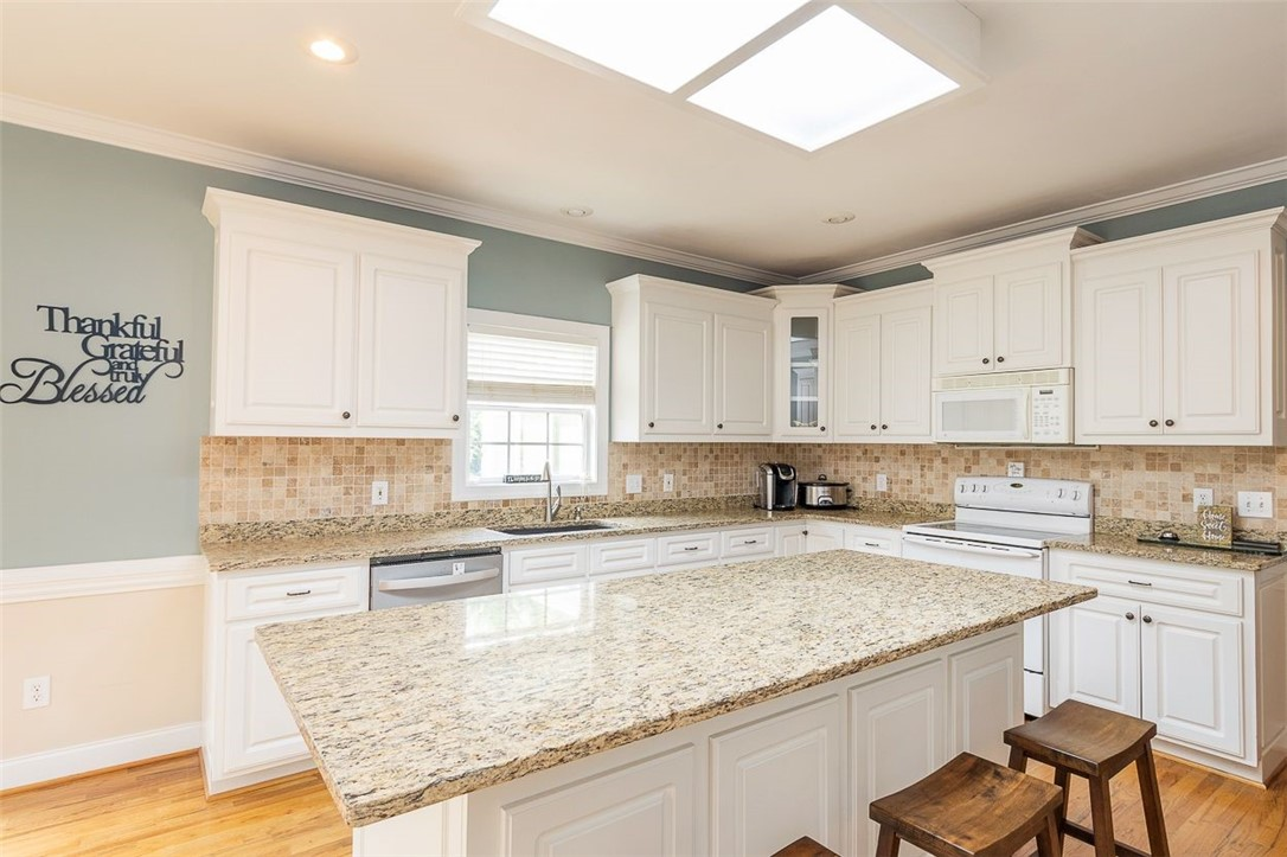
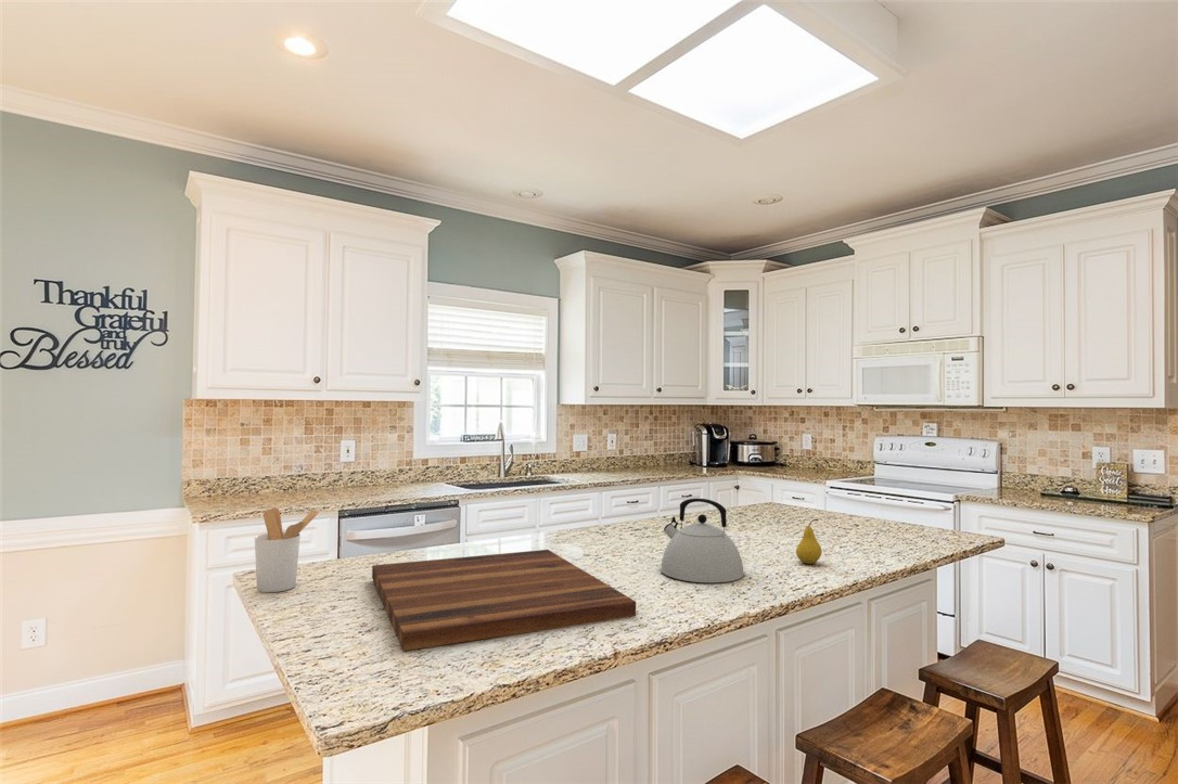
+ fruit (808, 540)
+ cutting board (491, 588)
+ utensil holder (289, 547)
+ kettle (700, 535)
